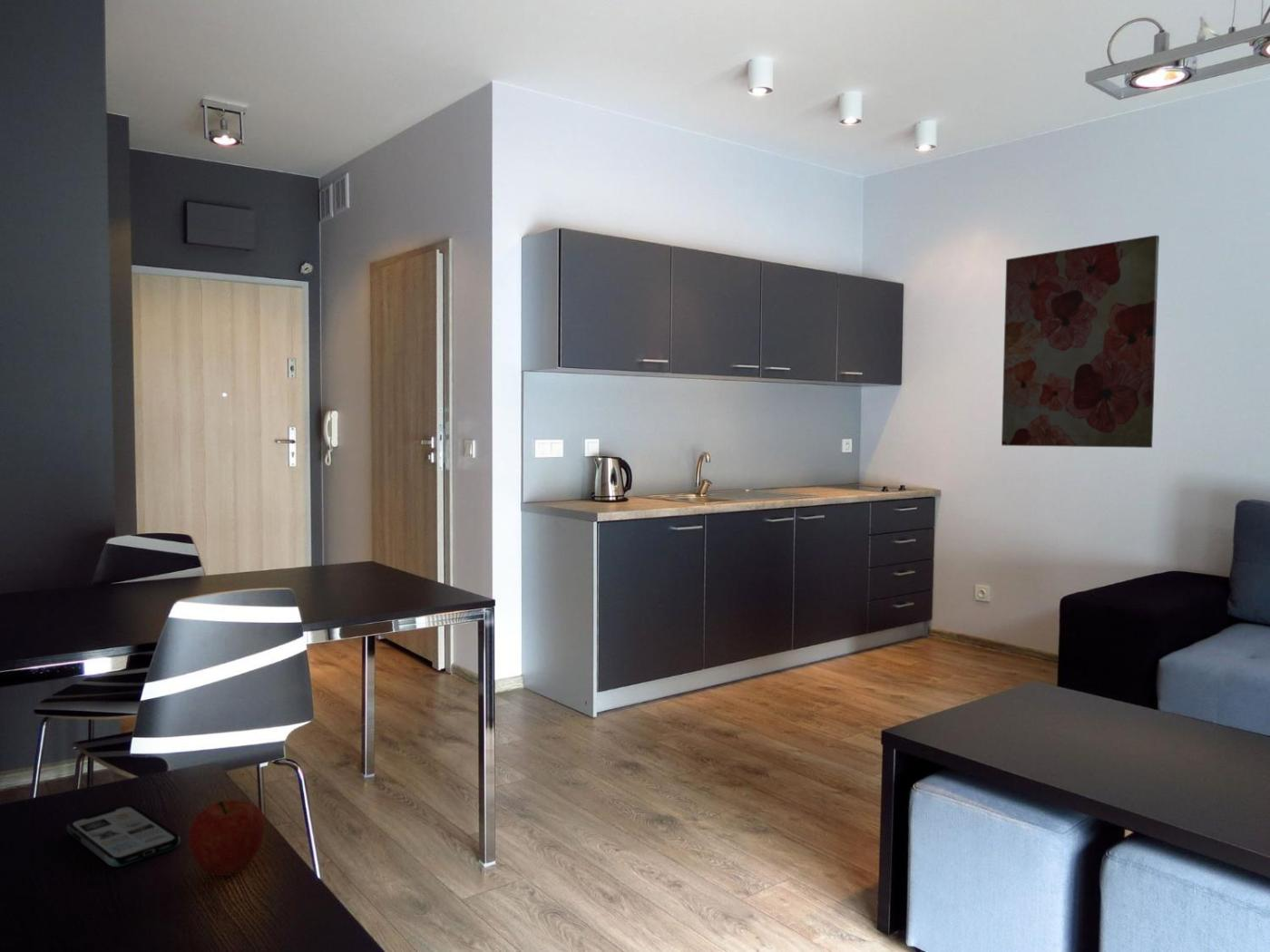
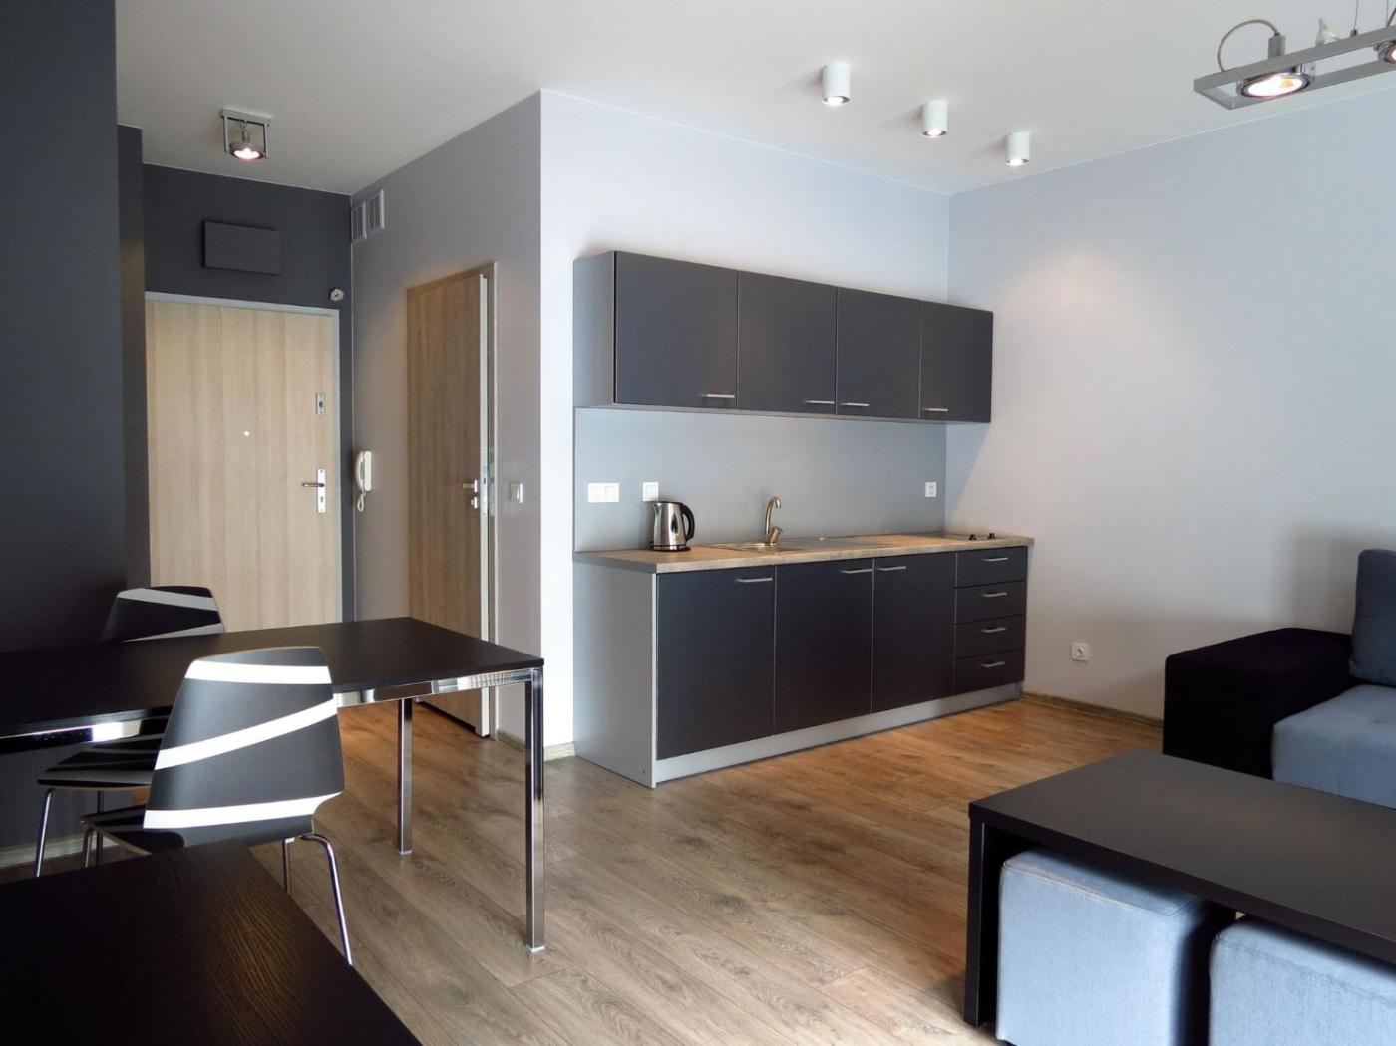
- phone case (122, 834)
- wall art (1075, 347)
- fruit (227, 835)
